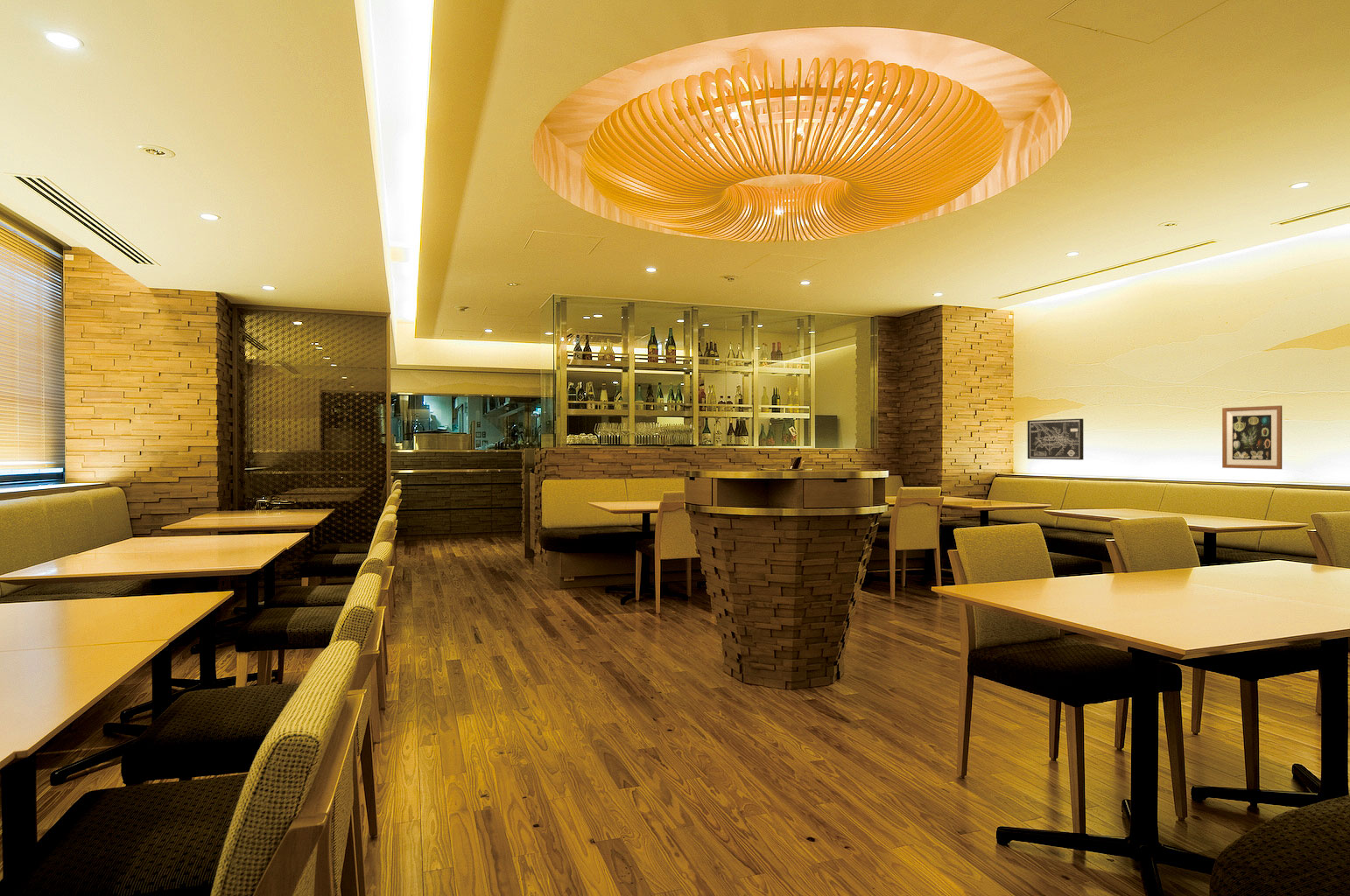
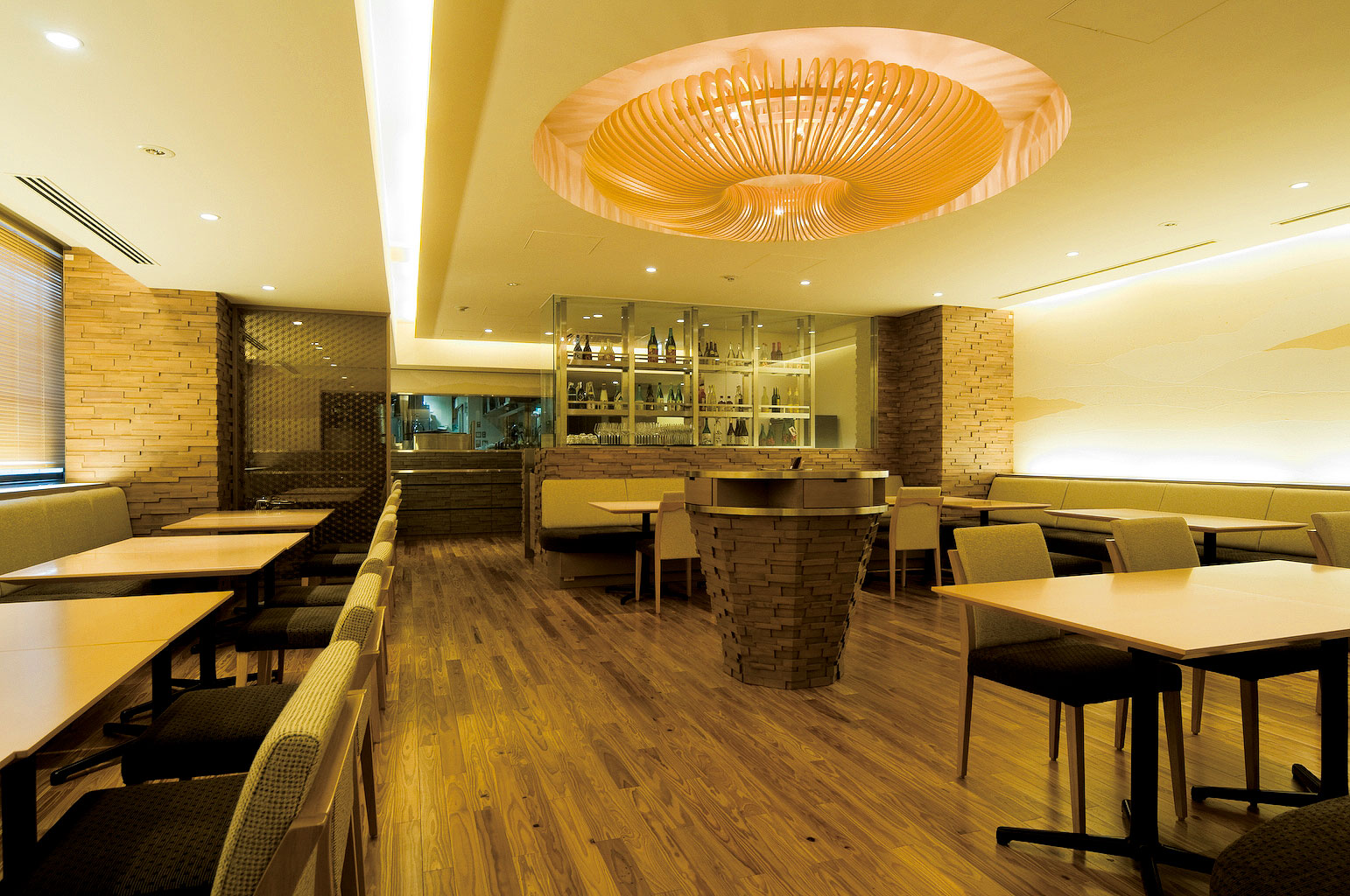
- wall art (1054, 439)
- wall art (1251, 438)
